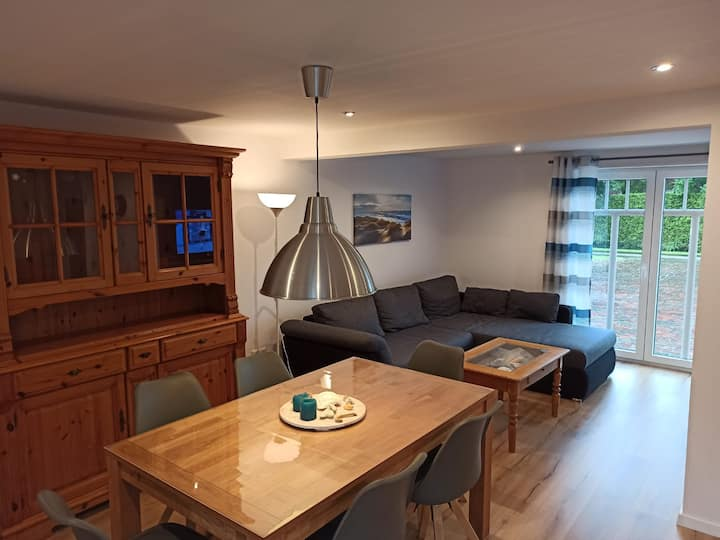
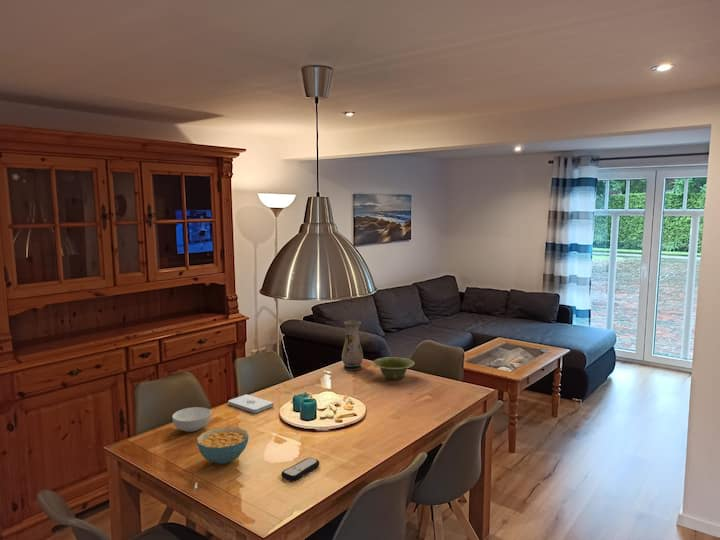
+ notepad (250, 403)
+ remote control (301, 468)
+ vase (352, 345)
+ cereal bowl (223, 448)
+ dish (393, 370)
+ cereal bowl (192, 421)
